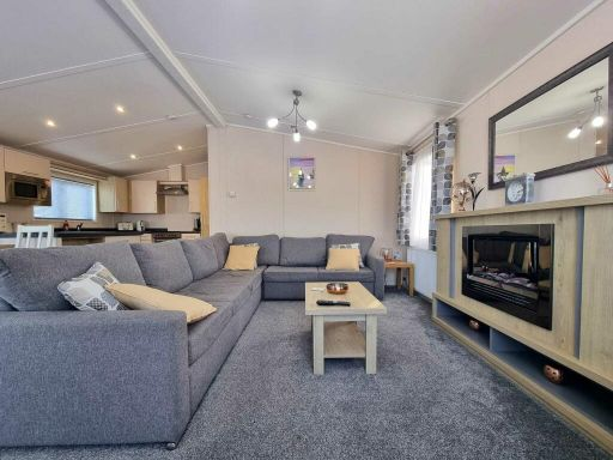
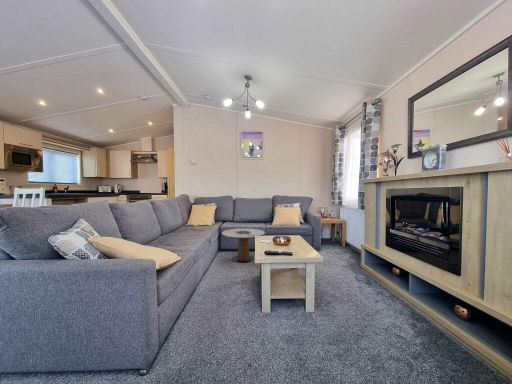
+ side table (243, 245)
